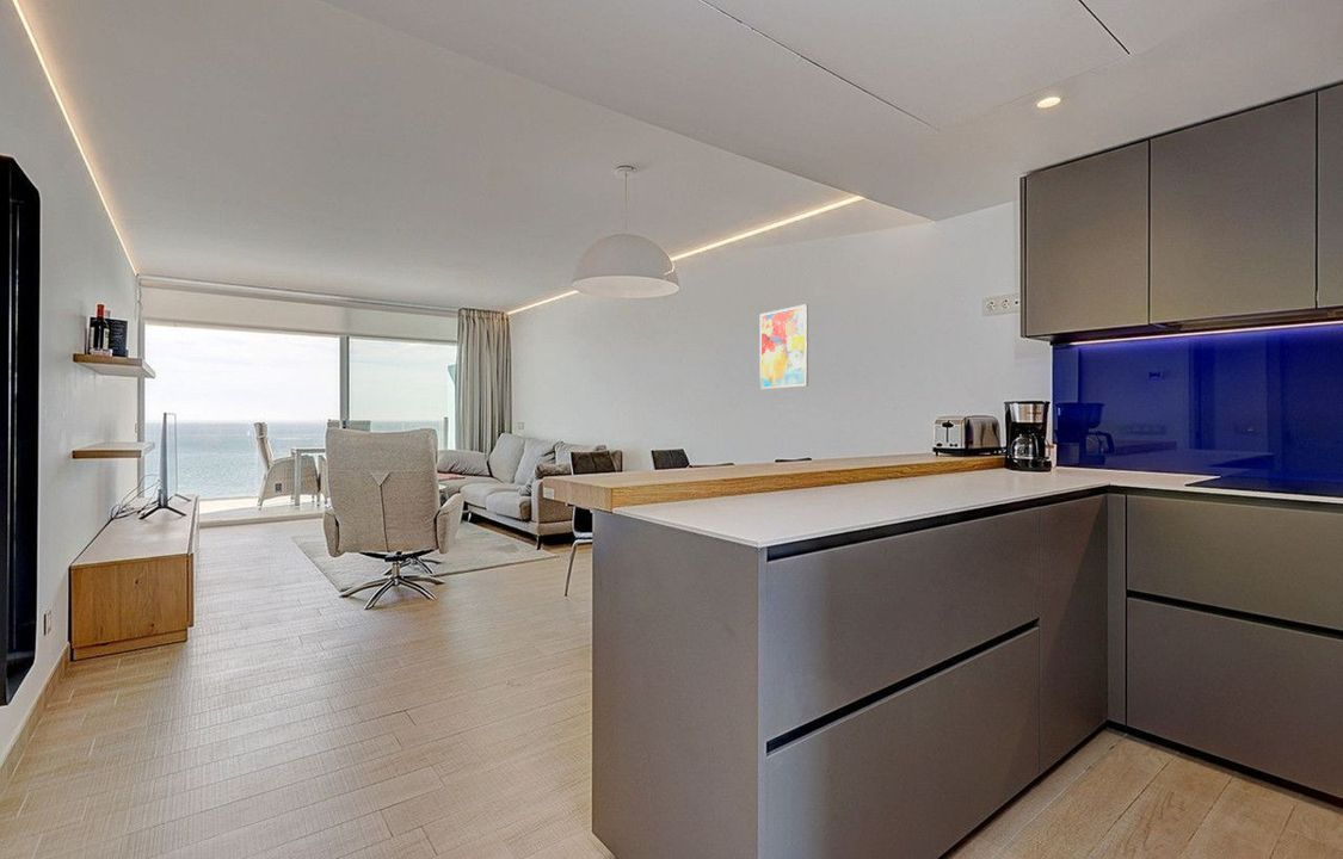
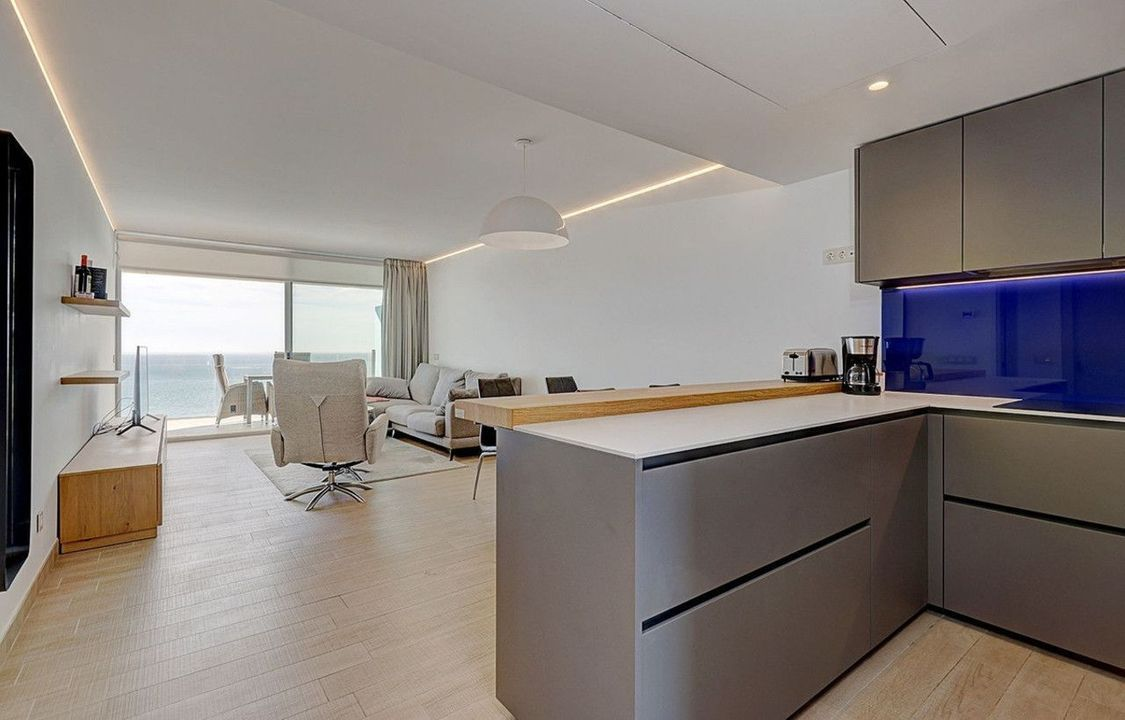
- wall art (783, 348)
